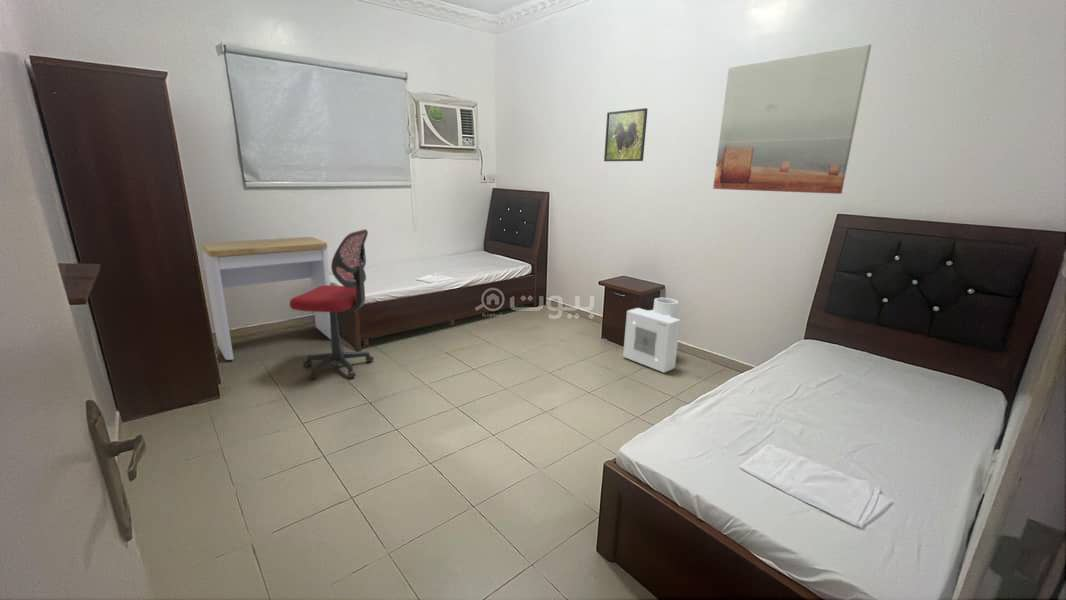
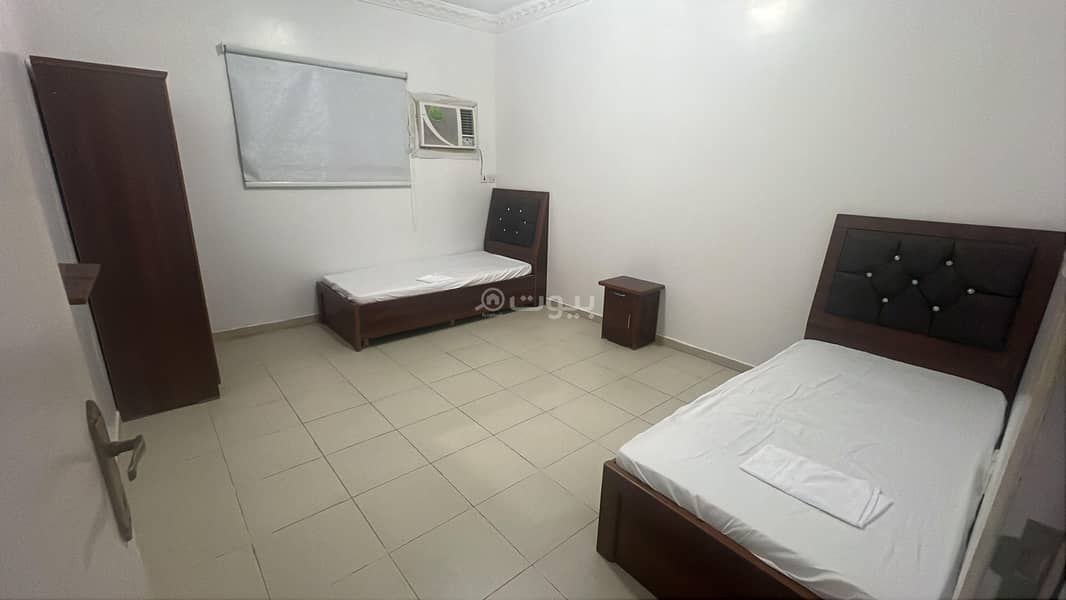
- air purifier (661, 330)
- chair (331, 301)
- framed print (624, 136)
- wall art (781, 126)
- desk (269, 282)
